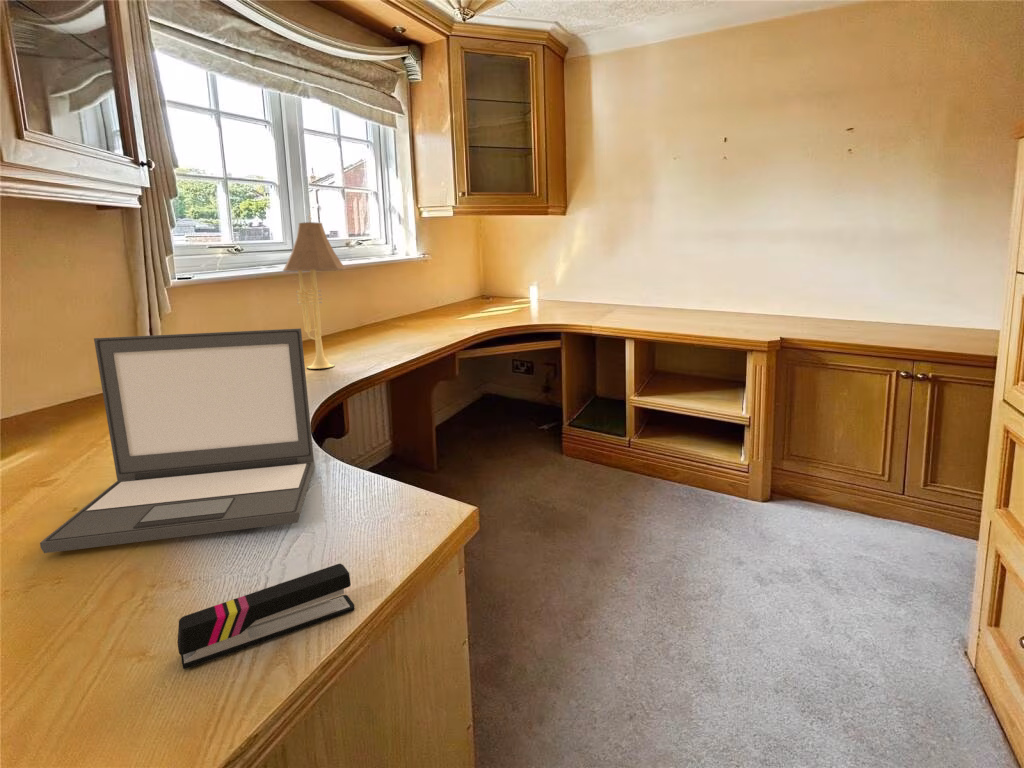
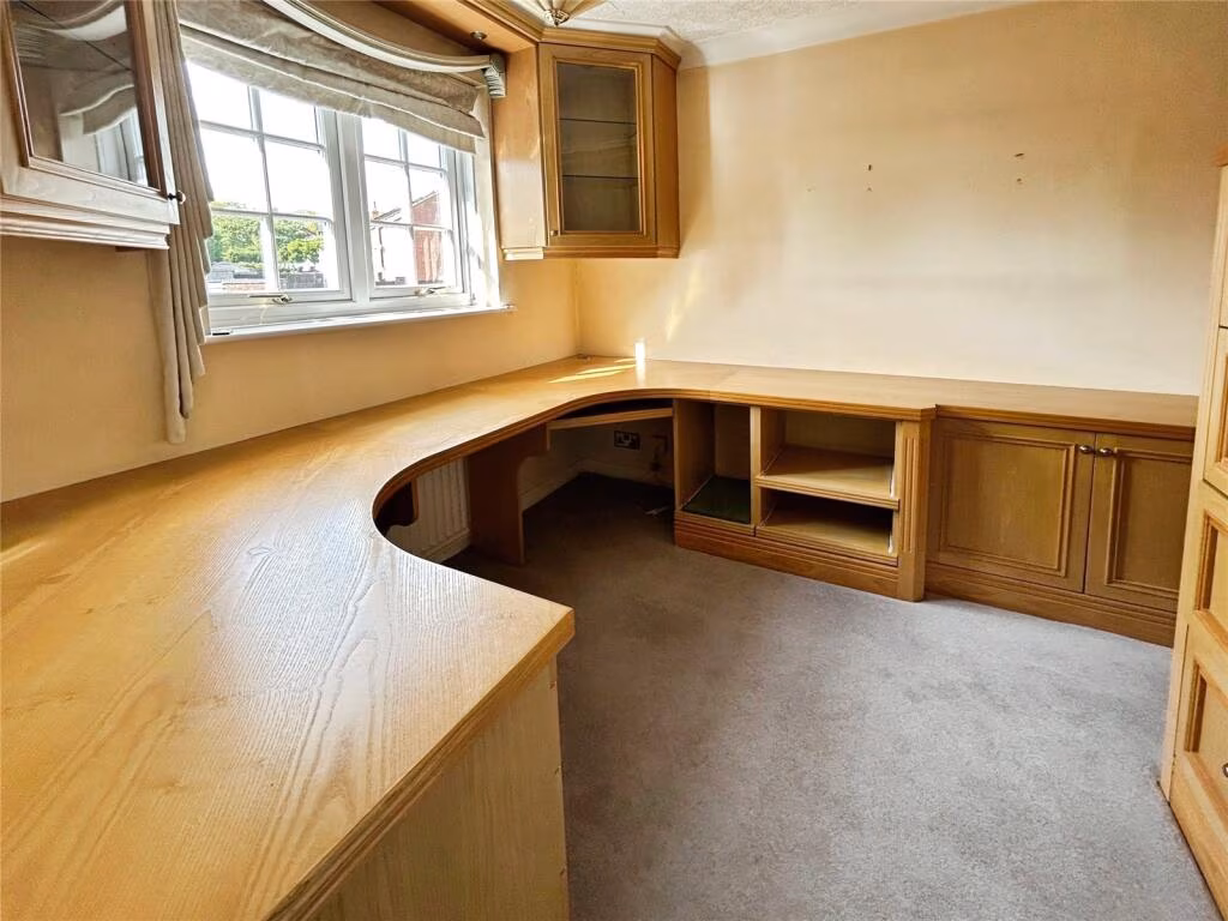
- laptop (191, 423)
- stapler (269, 610)
- table lamp (316, 291)
